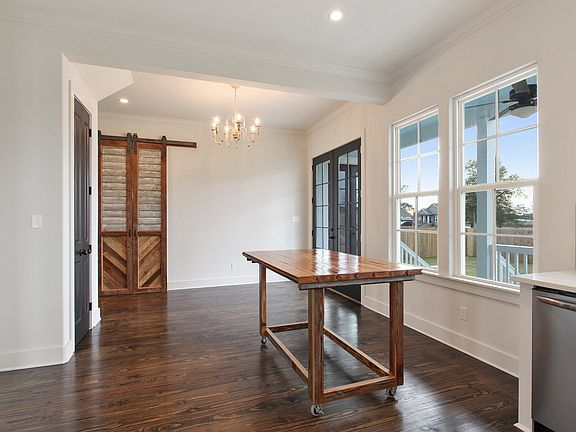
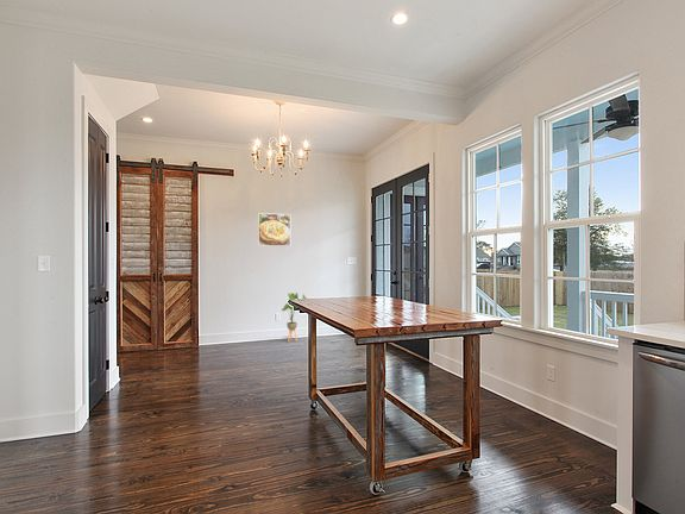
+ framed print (274, 230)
+ house plant (293, 315)
